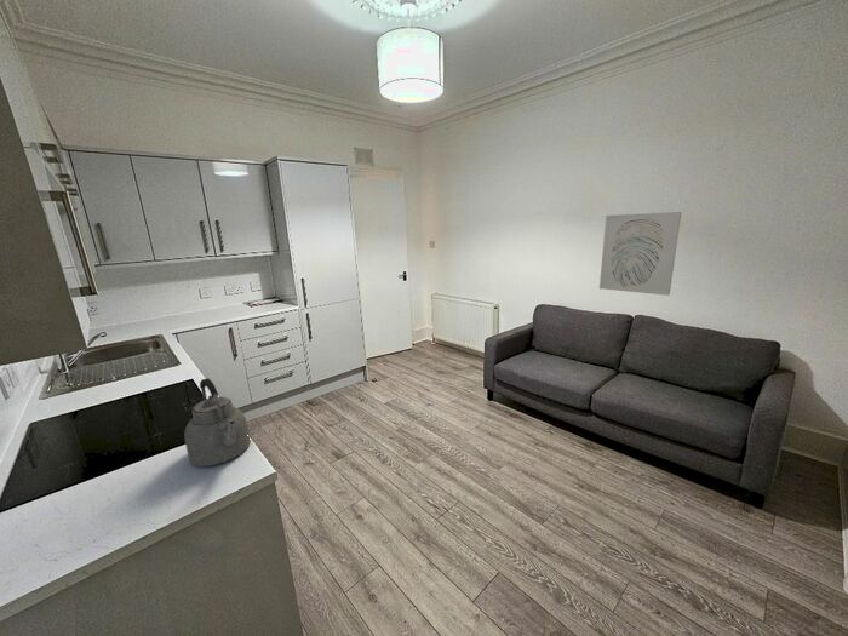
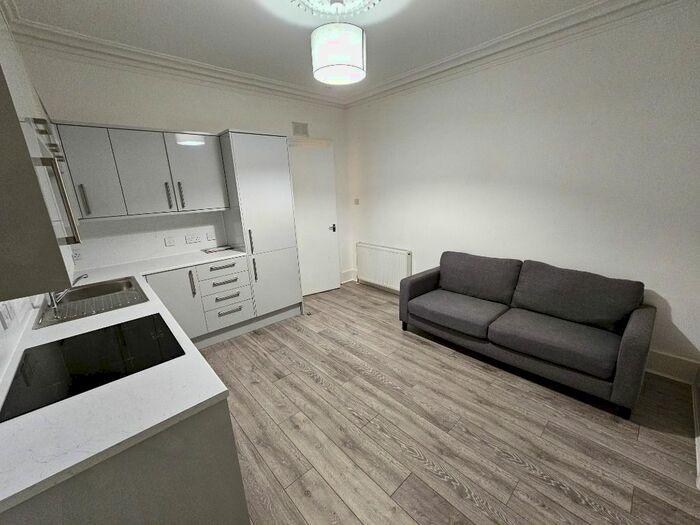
- kettle (218, 419)
- wall art (636, 253)
